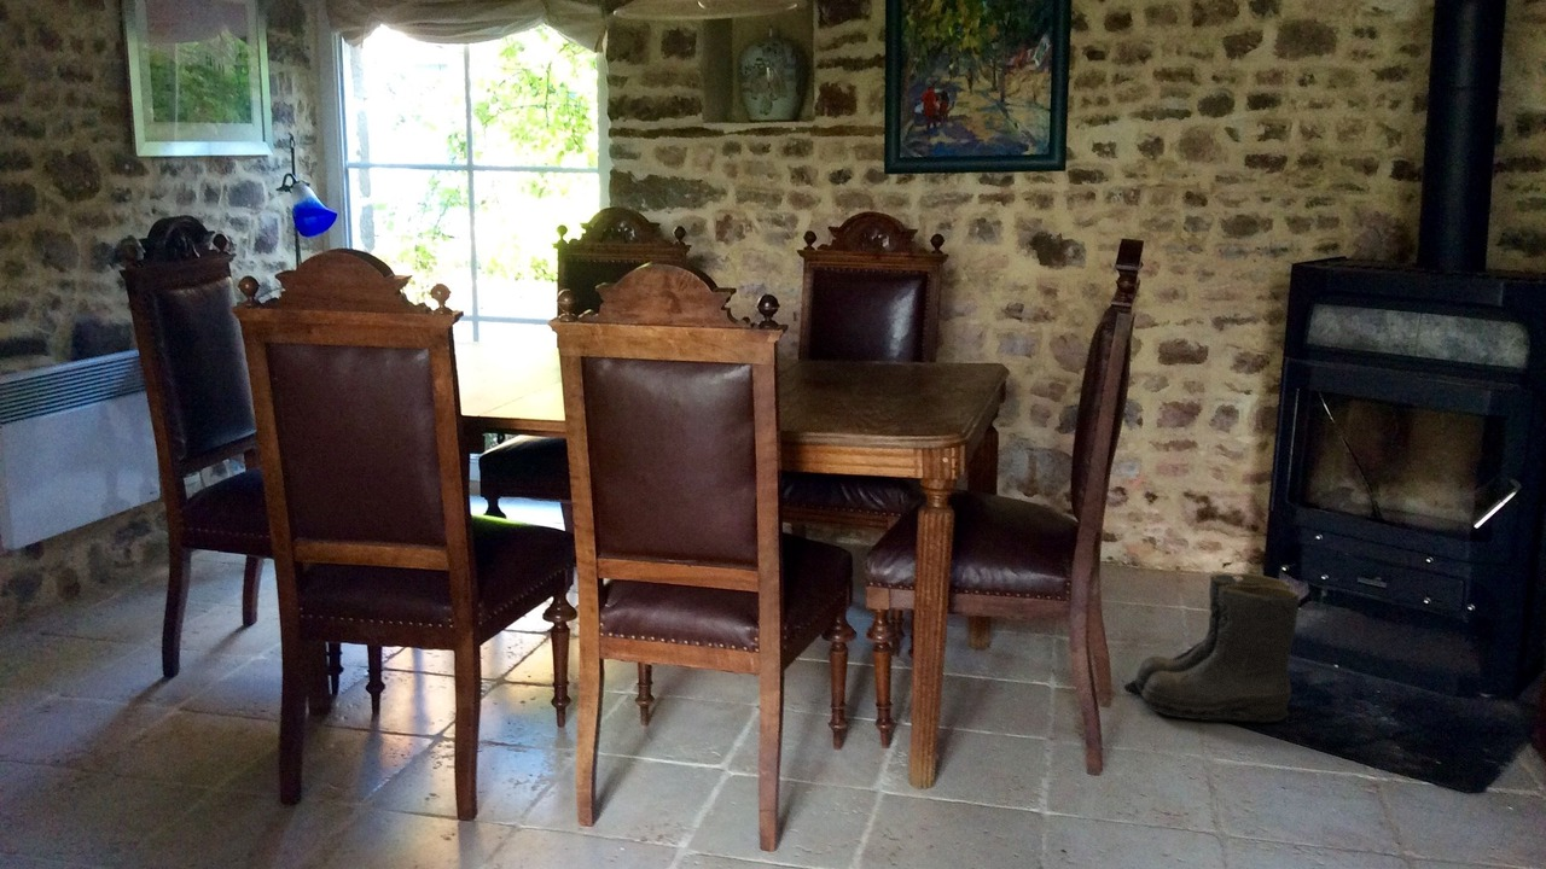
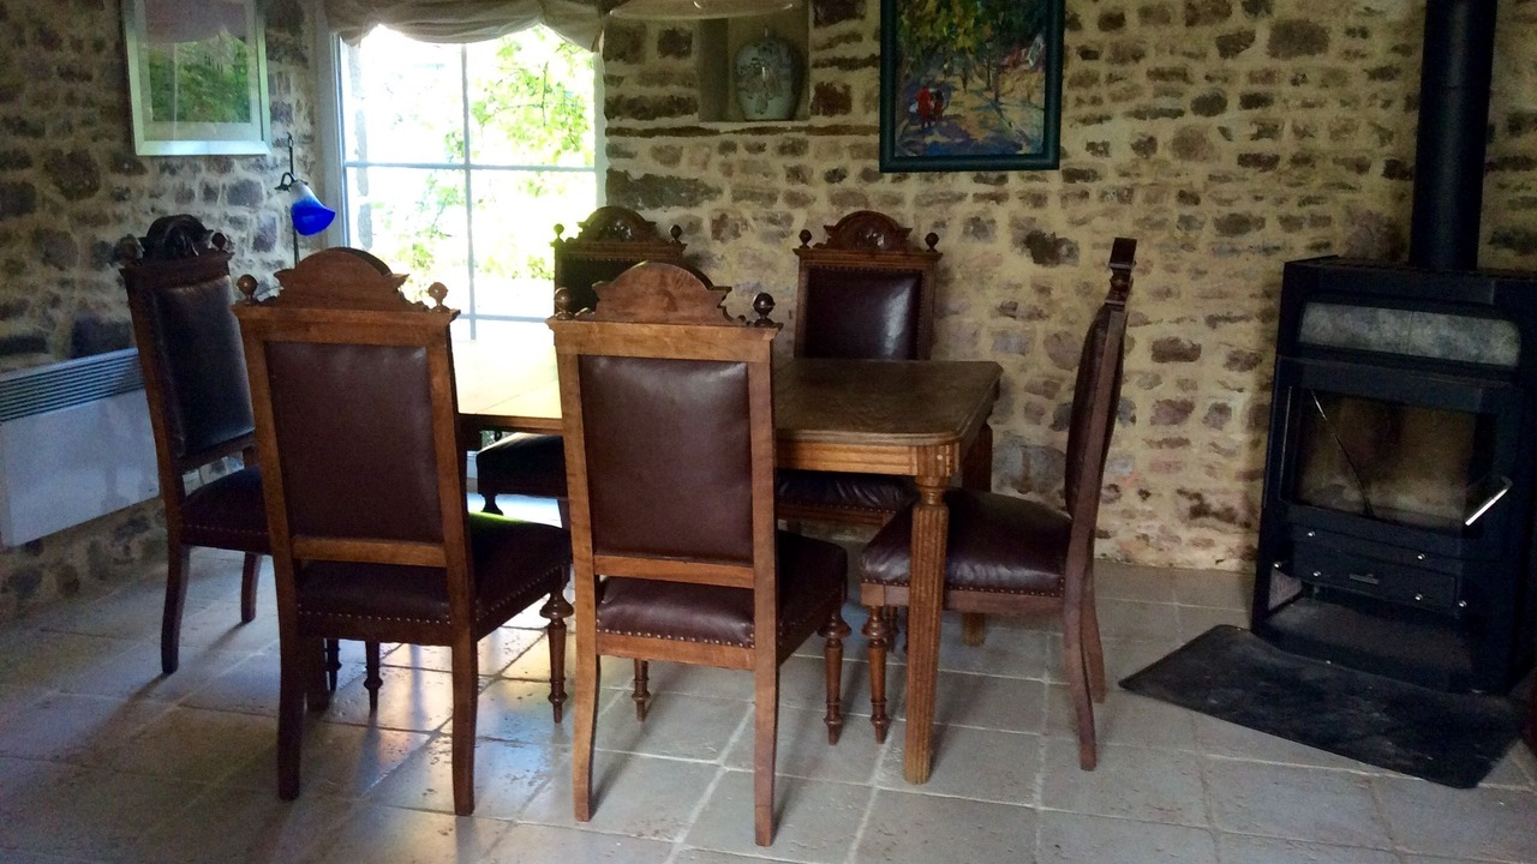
- boots (1213, 641)
